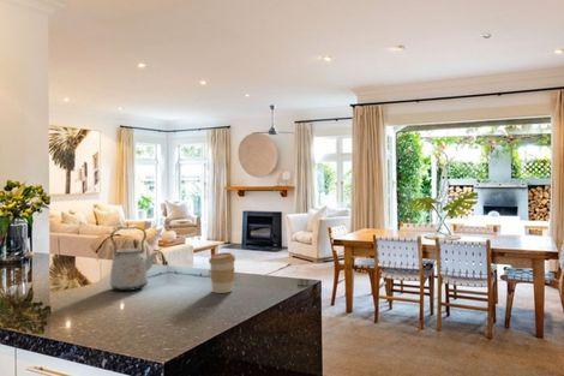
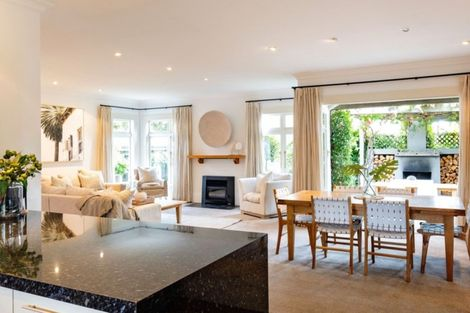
- coffee cup (222, 271)
- kettle (136, 257)
- ceiling fan (272, 119)
